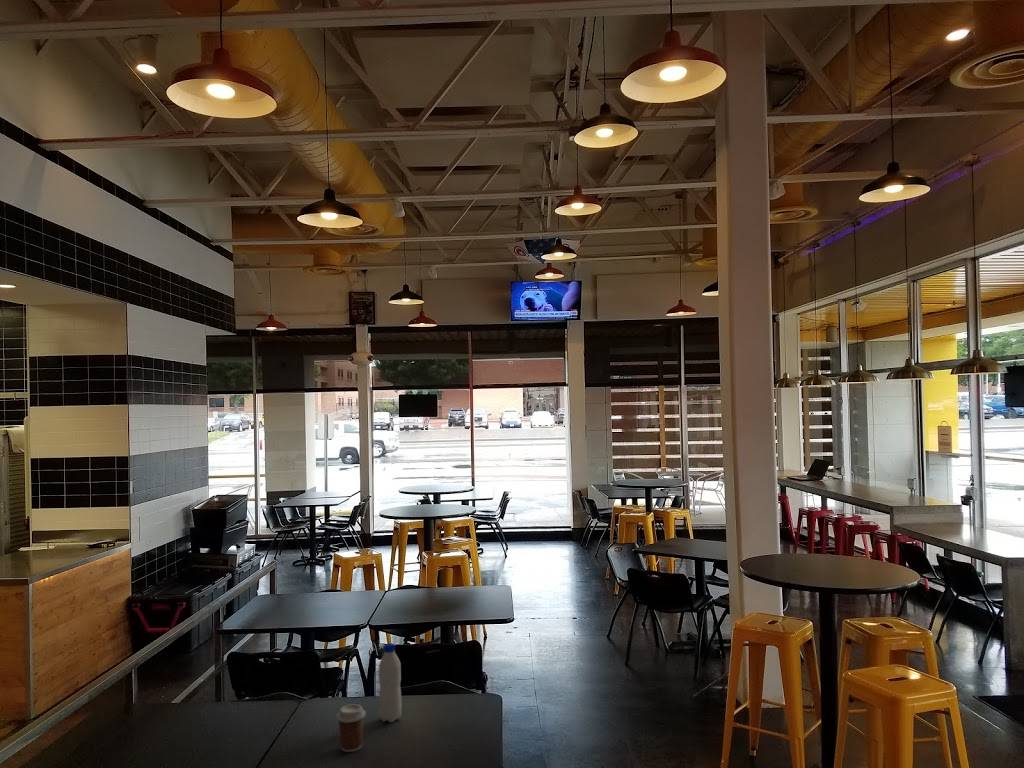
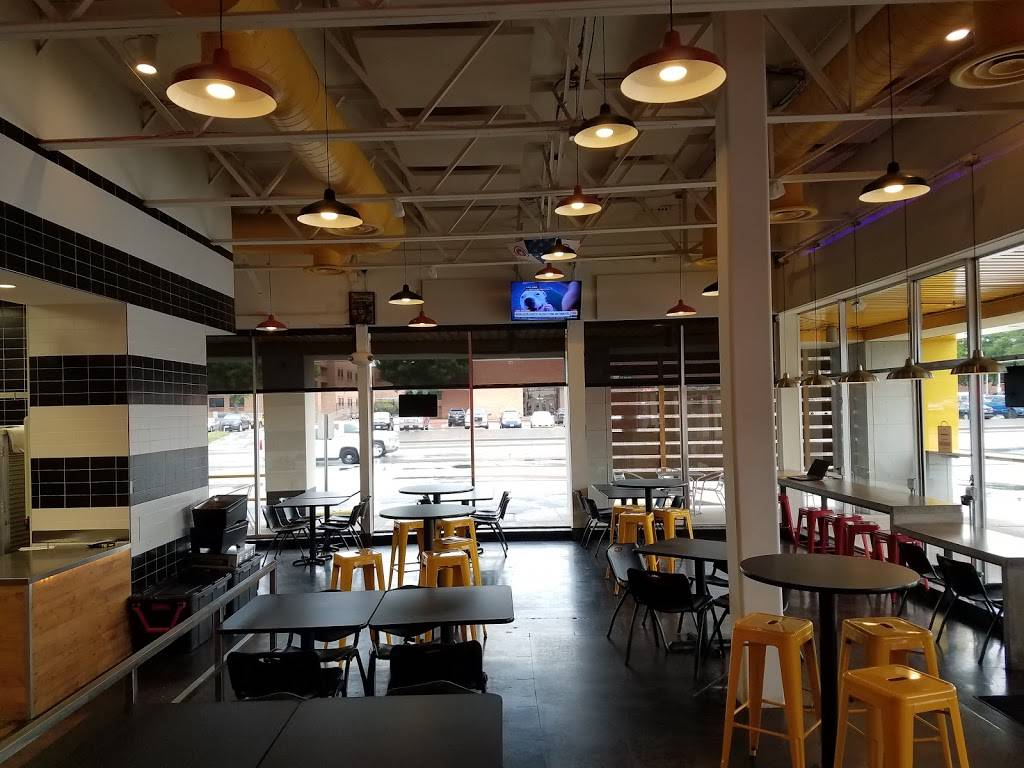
- coffee cup (351, 727)
- water bottle (390, 681)
